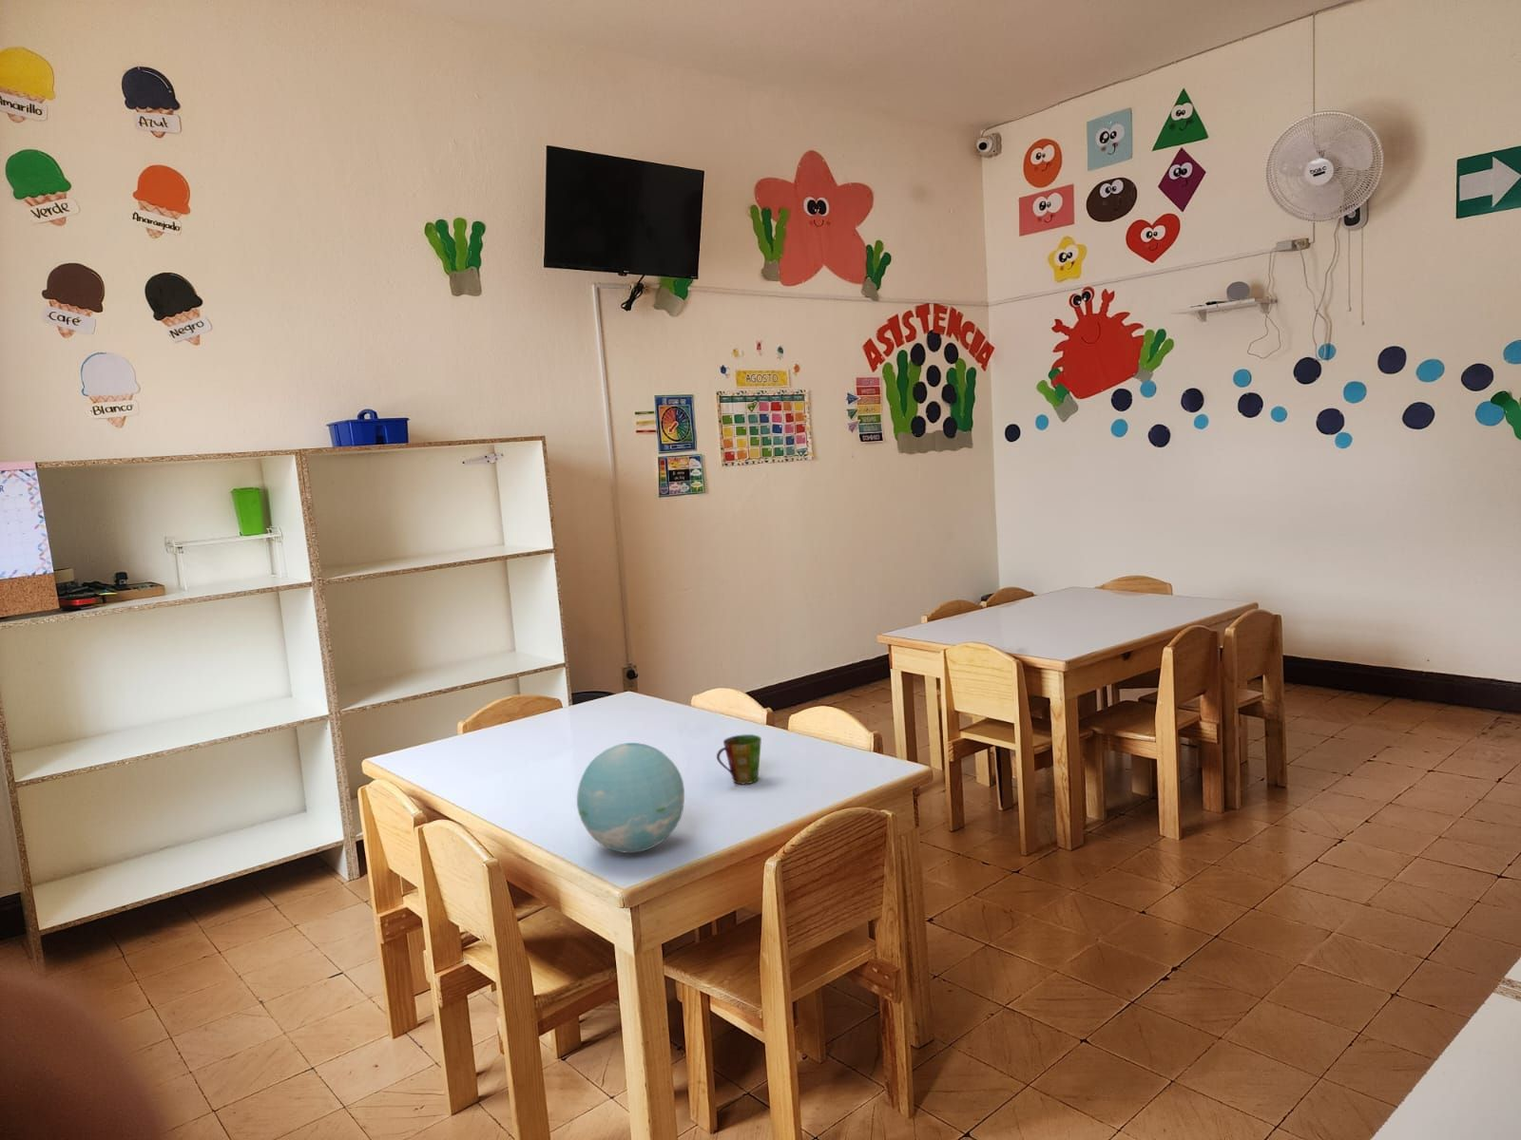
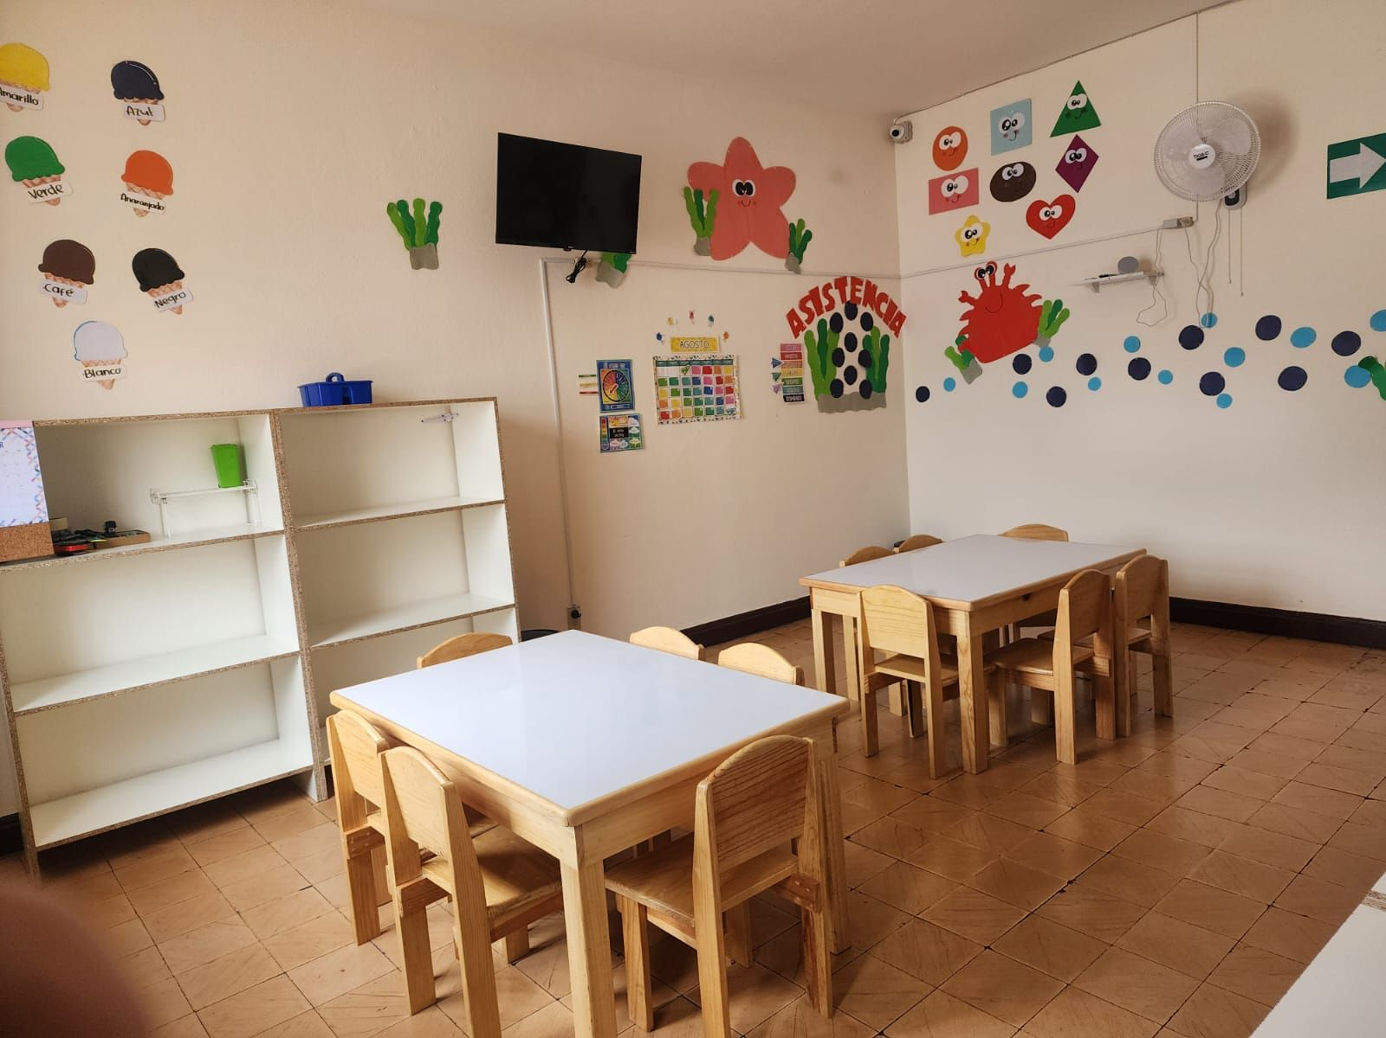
- decorative ball (631, 798)
- cup (739, 760)
